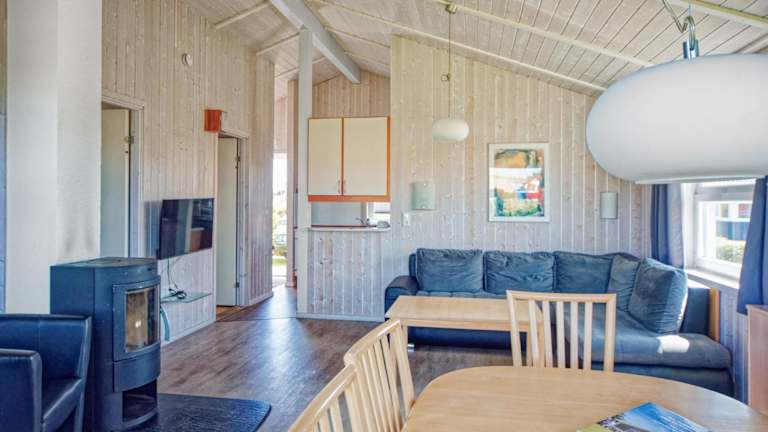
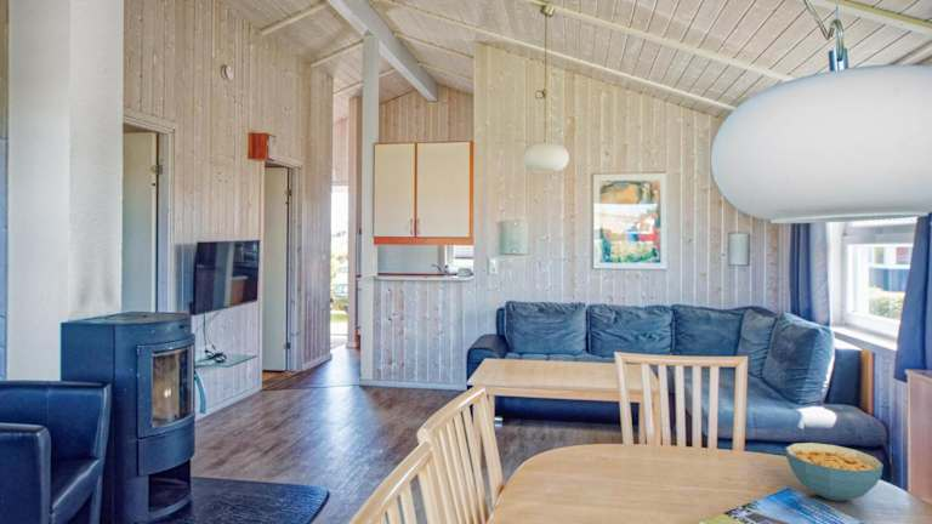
+ cereal bowl (831, 475)
